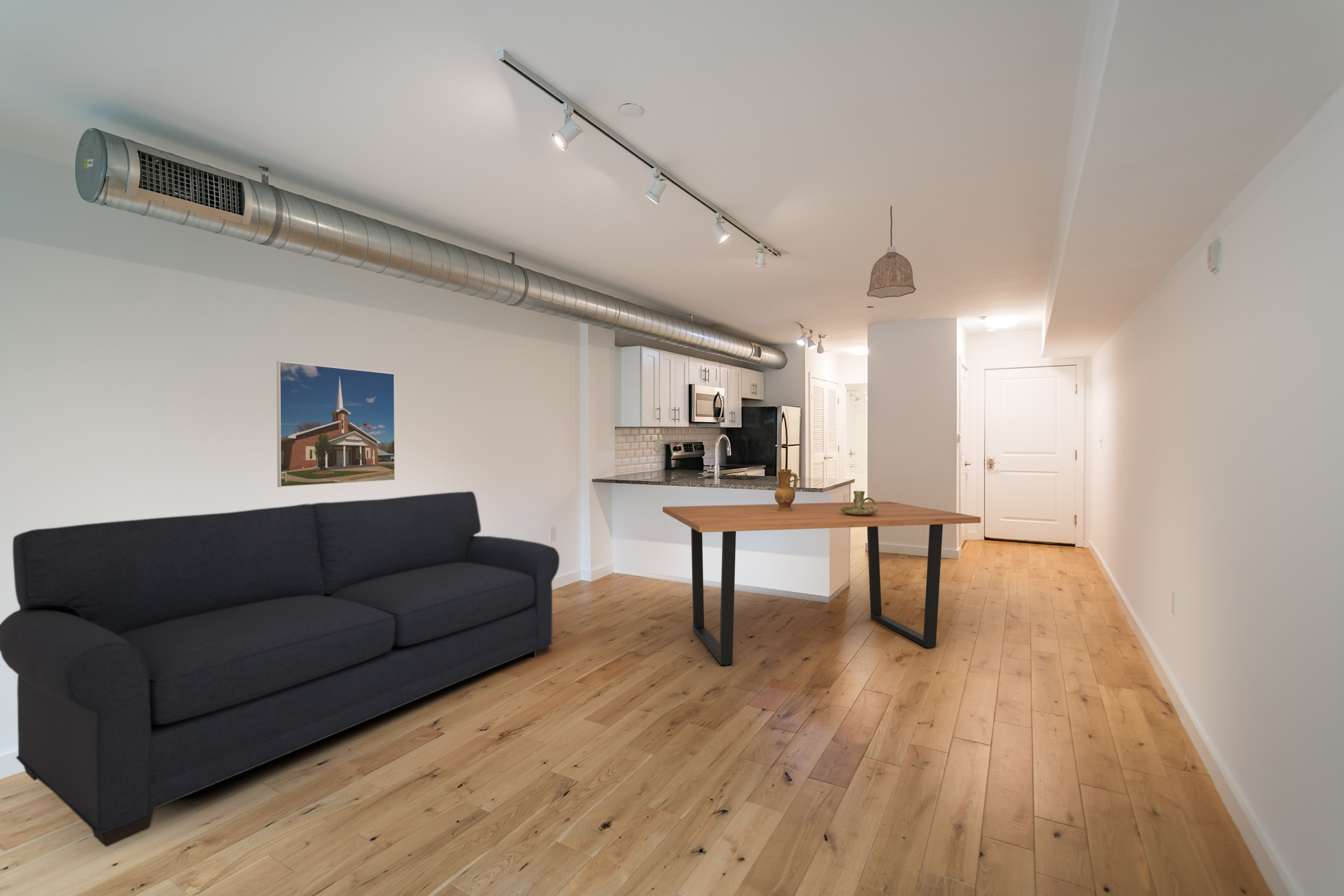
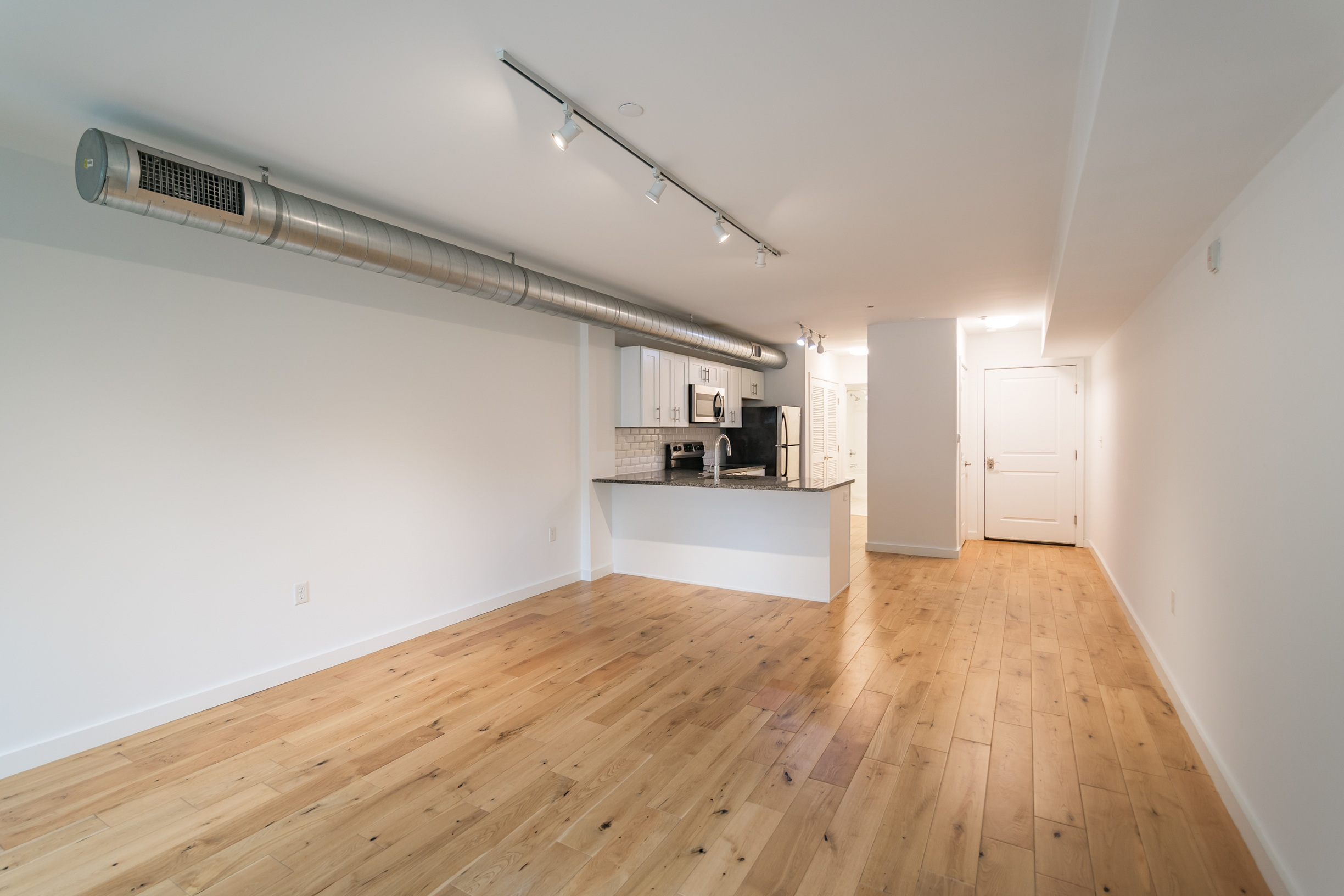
- dining table (809, 528)
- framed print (340, 425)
- candle holder (861, 503)
- sofa (344, 603)
- pendant lamp (891, 249)
- ceramic jug (786, 489)
